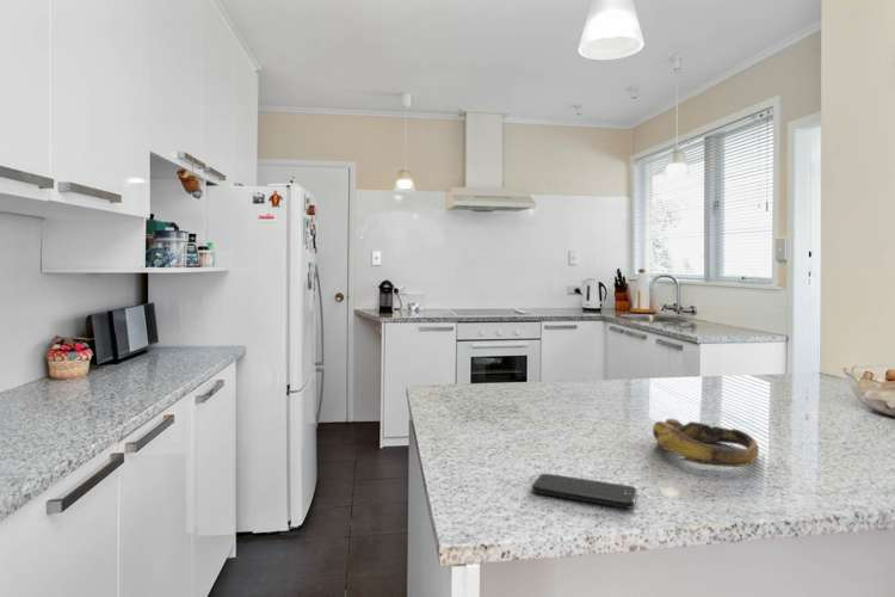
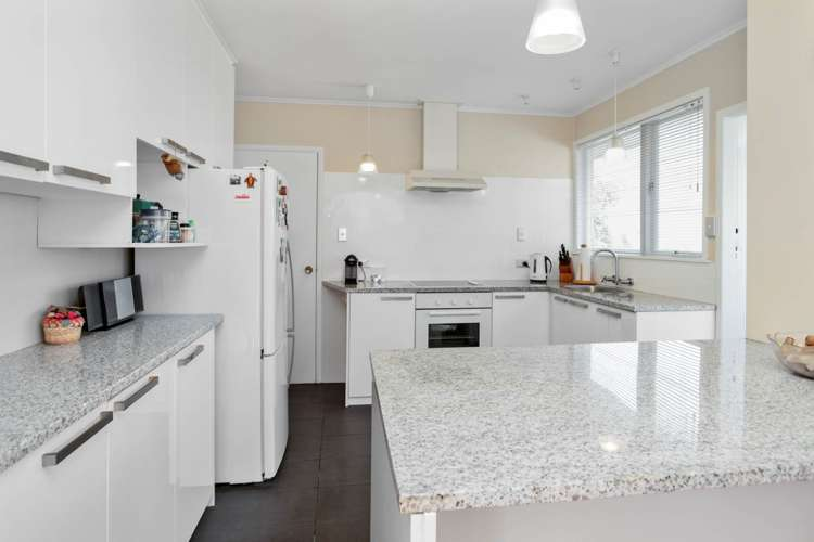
- smartphone (584, 488)
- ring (703, 438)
